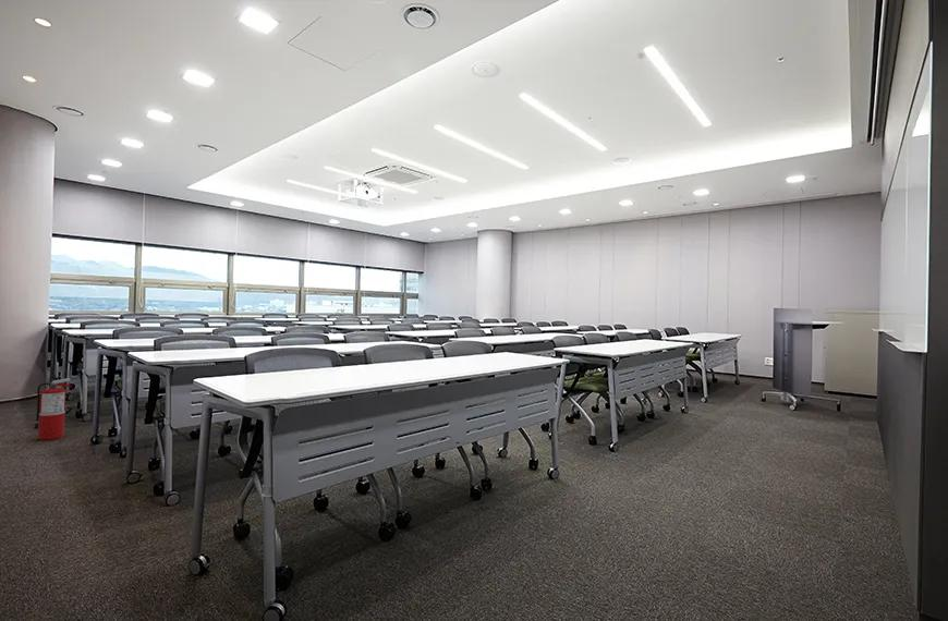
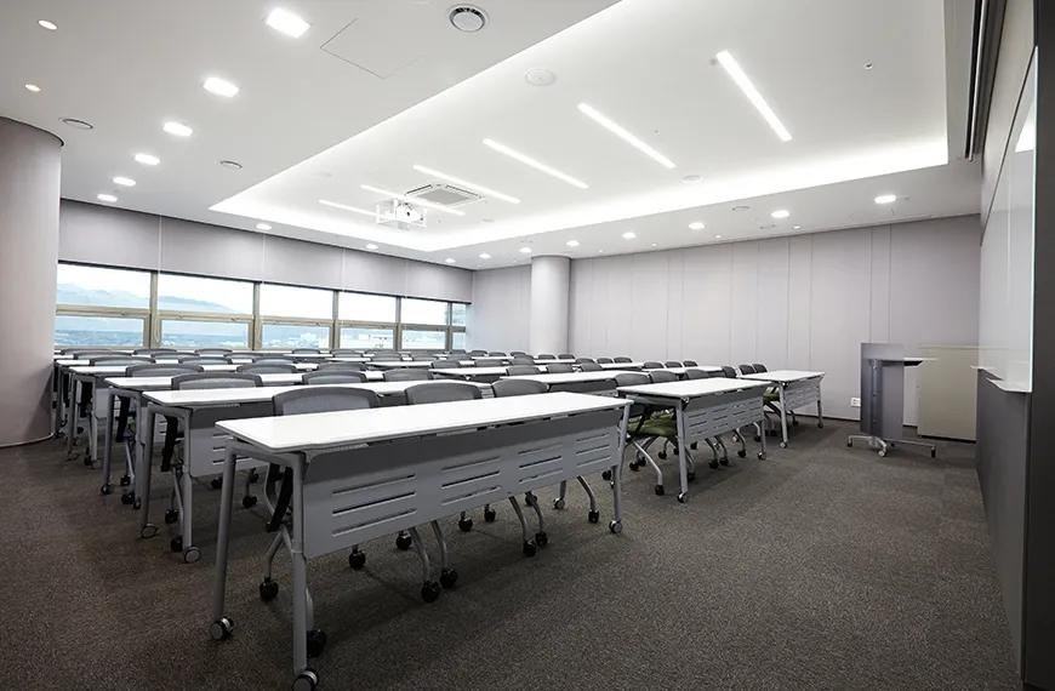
- fire extinguisher (52, 407)
